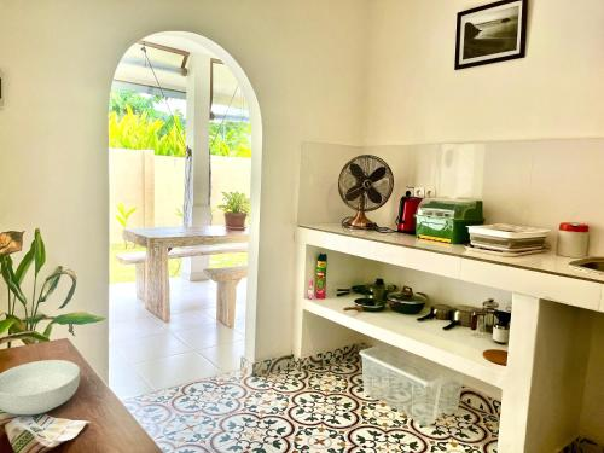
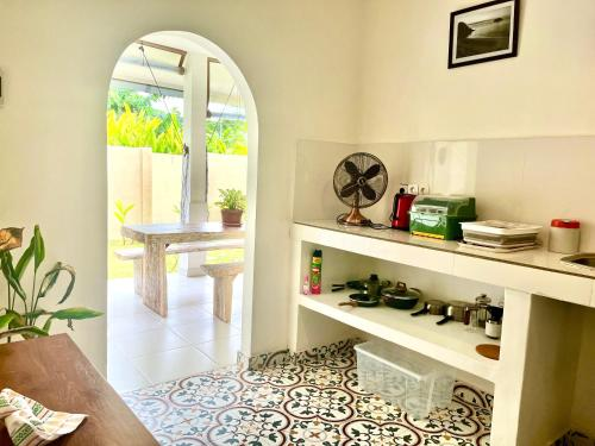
- cereal bowl (37, 390)
